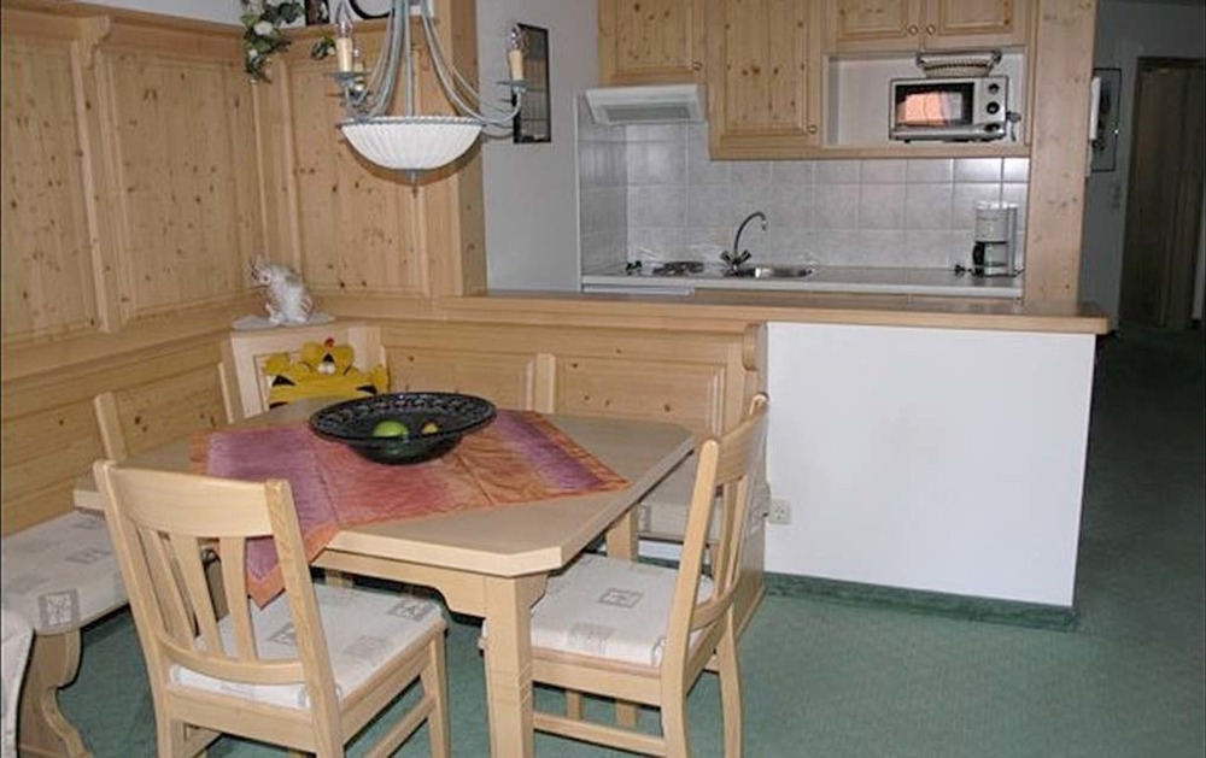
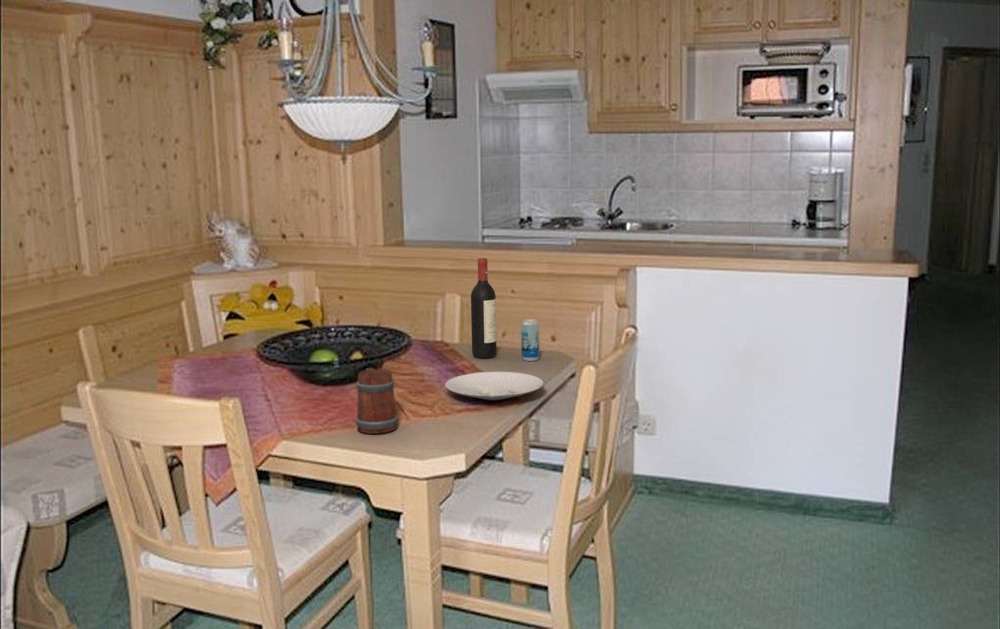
+ beverage can (530, 339)
+ mug (374, 398)
+ plate (494, 389)
+ wine bottle (483, 307)
